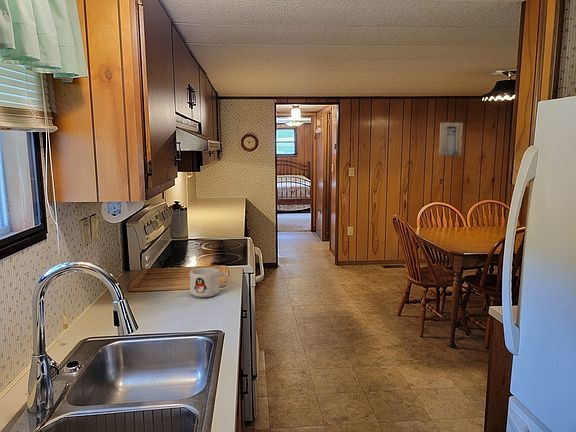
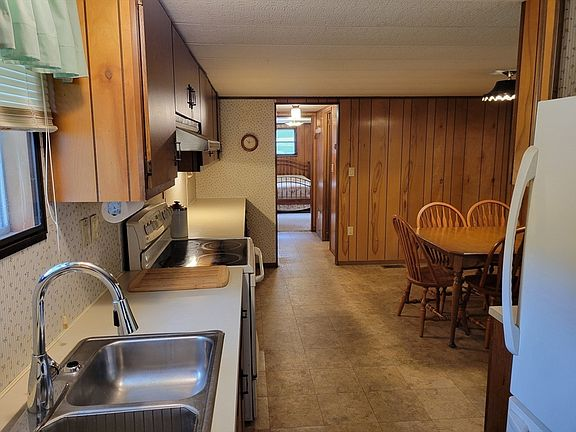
- mug (210, 281)
- wall art (450, 139)
